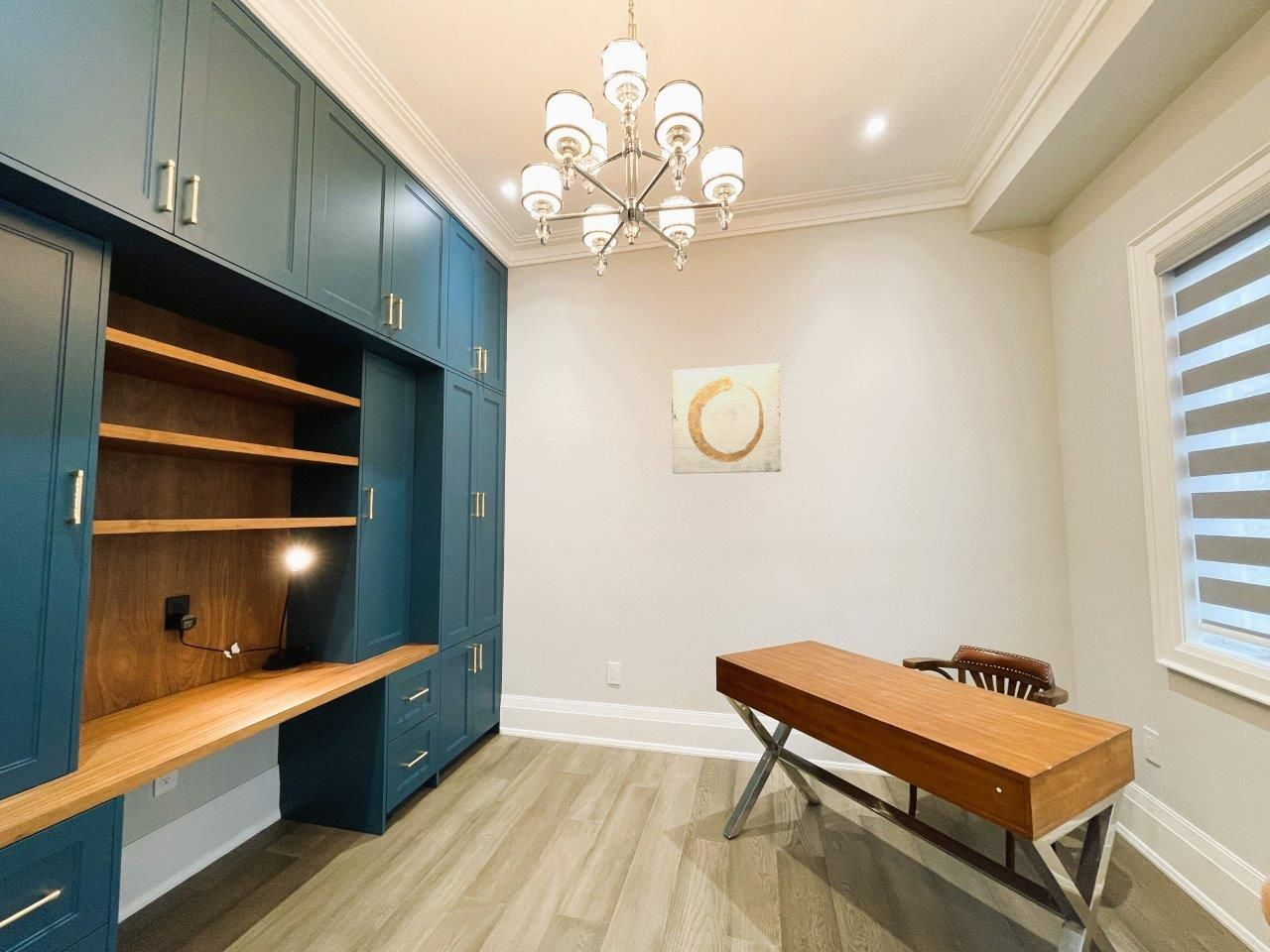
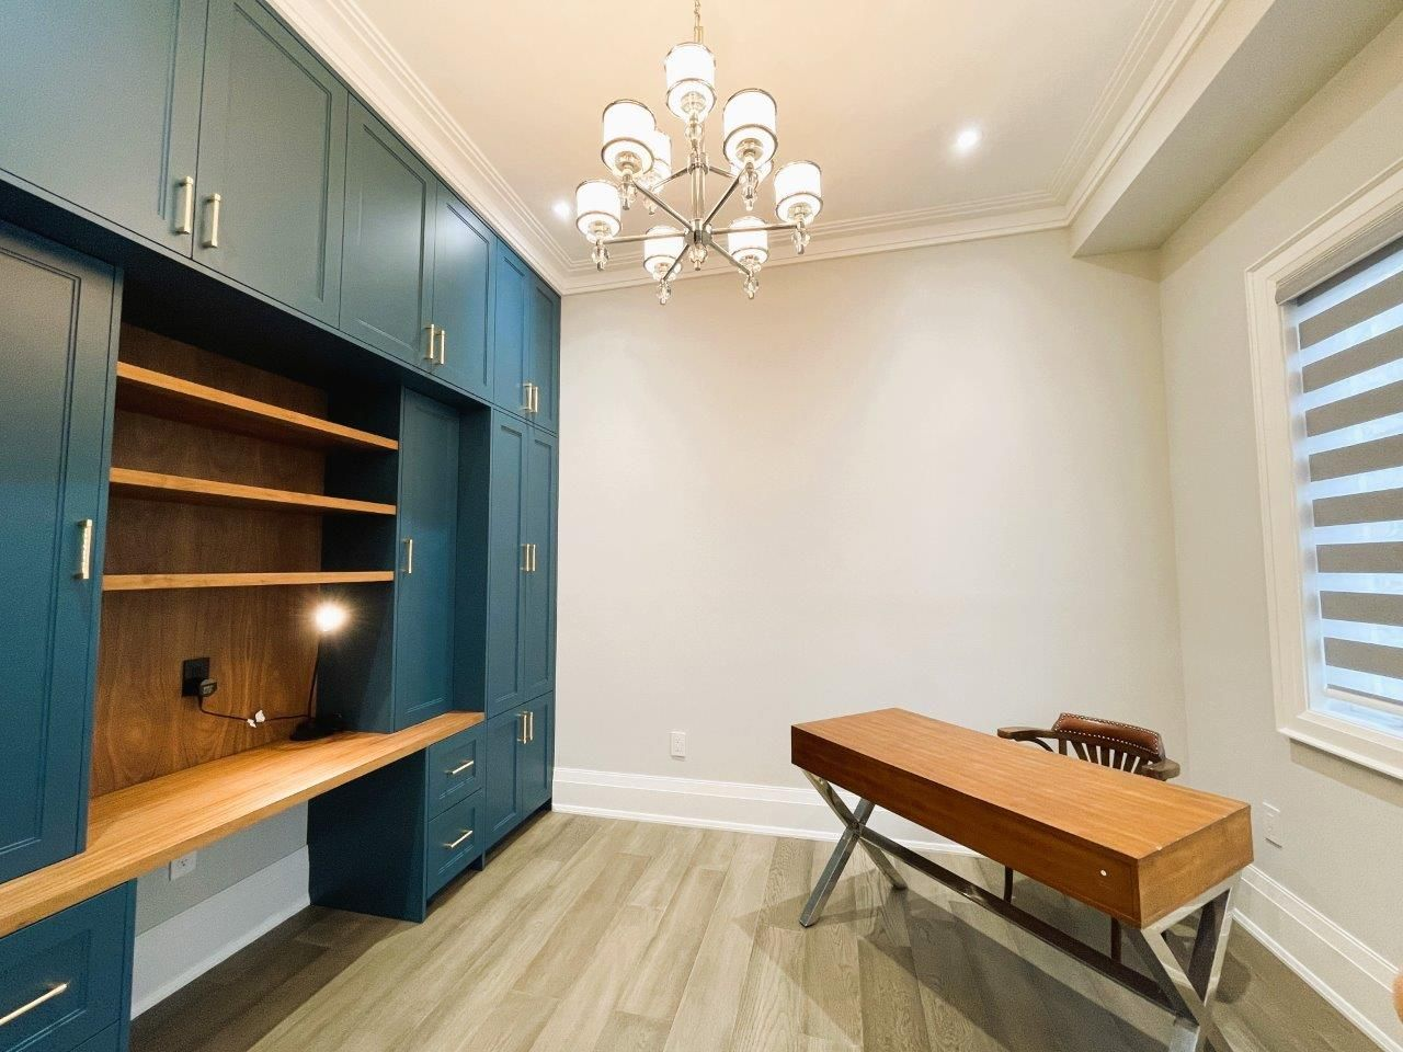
- wall art (724, 419)
